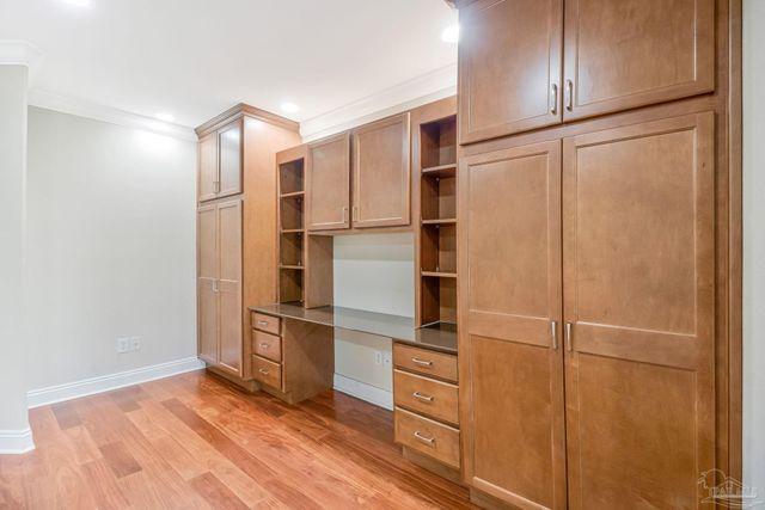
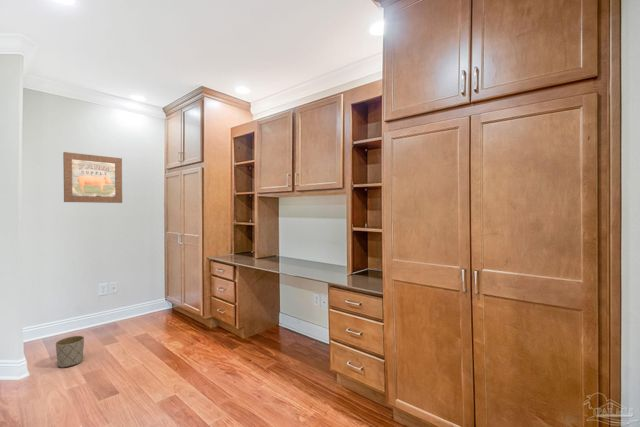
+ wall art (94, 179)
+ planter (70, 351)
